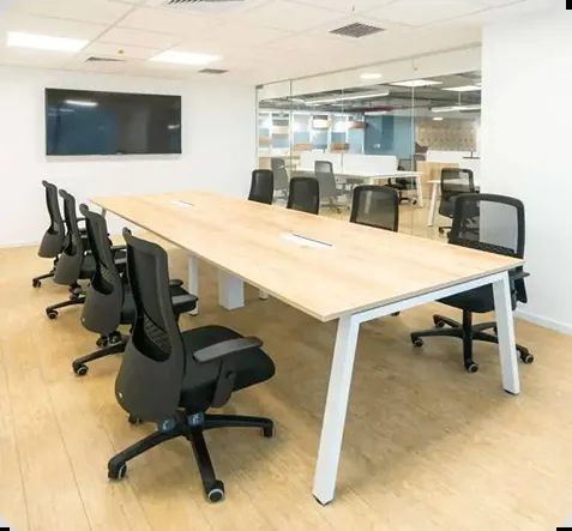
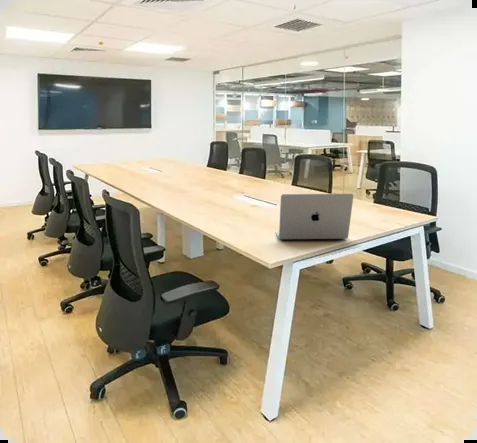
+ laptop (310, 214)
